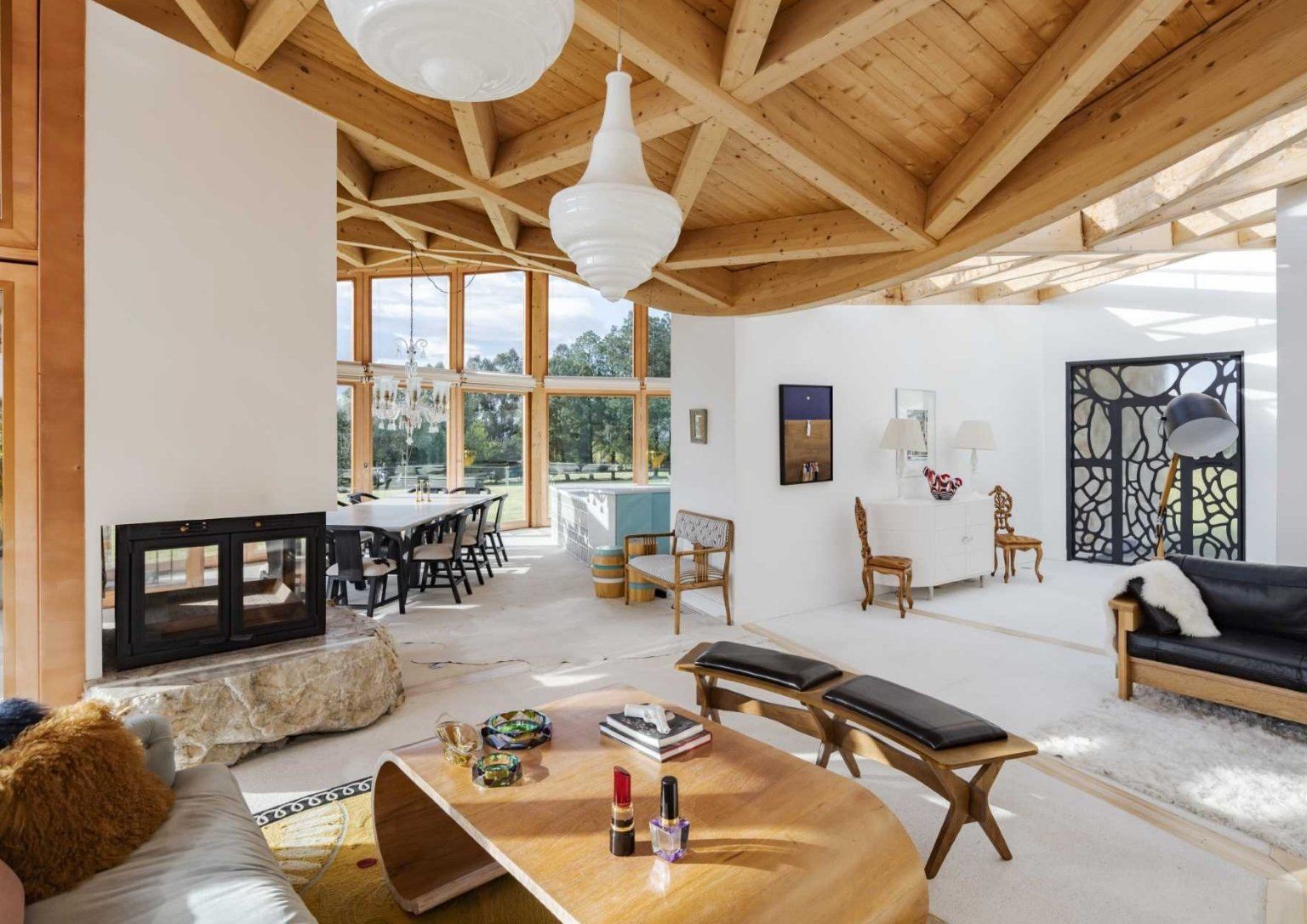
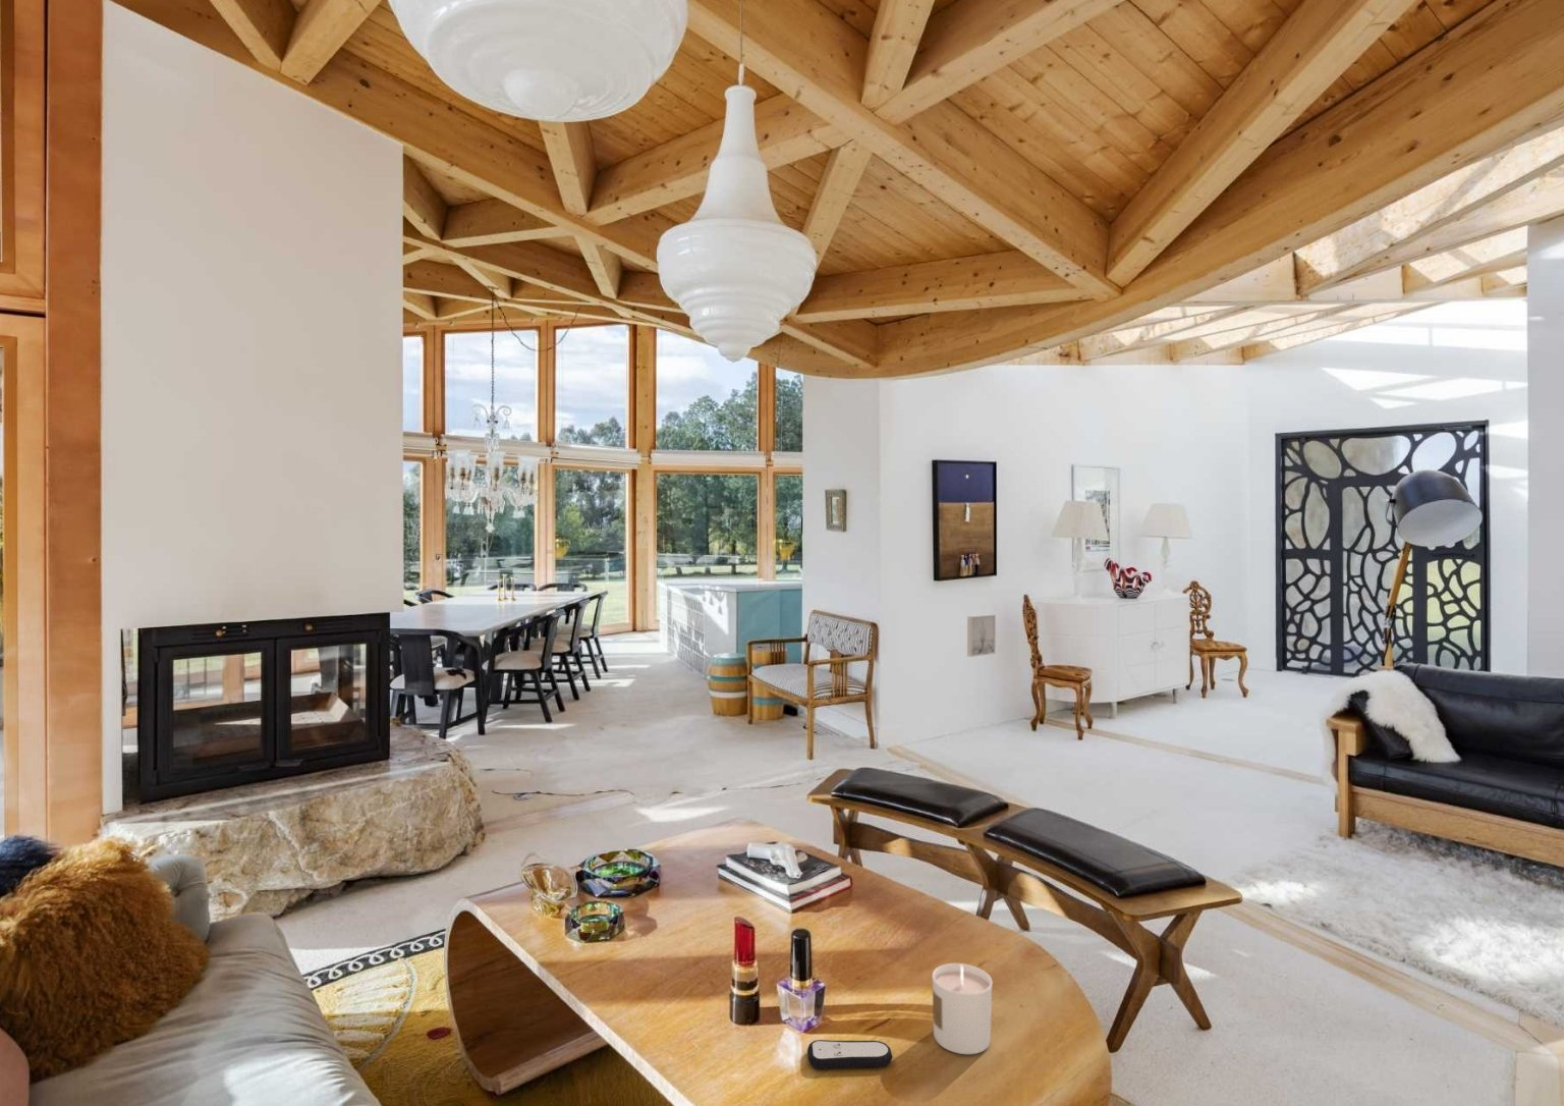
+ remote control (850, 1053)
+ candle (961, 1001)
+ wall art (980, 634)
